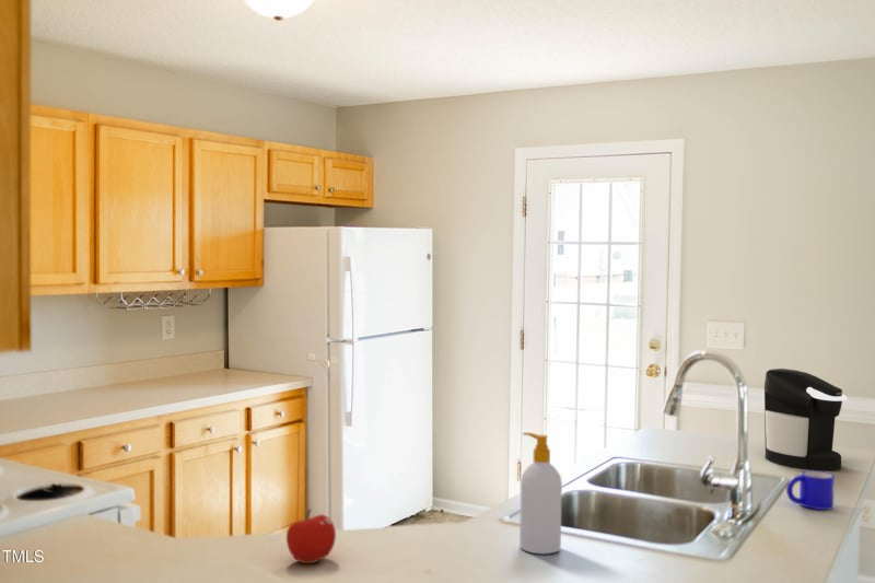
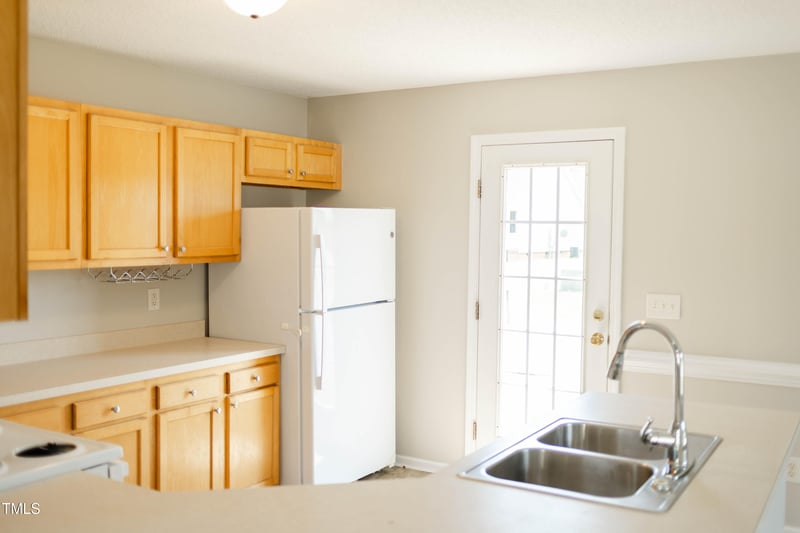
- mug (808, 489)
- fruit (311, 536)
- soap bottle (539, 491)
- coffee maker (805, 417)
